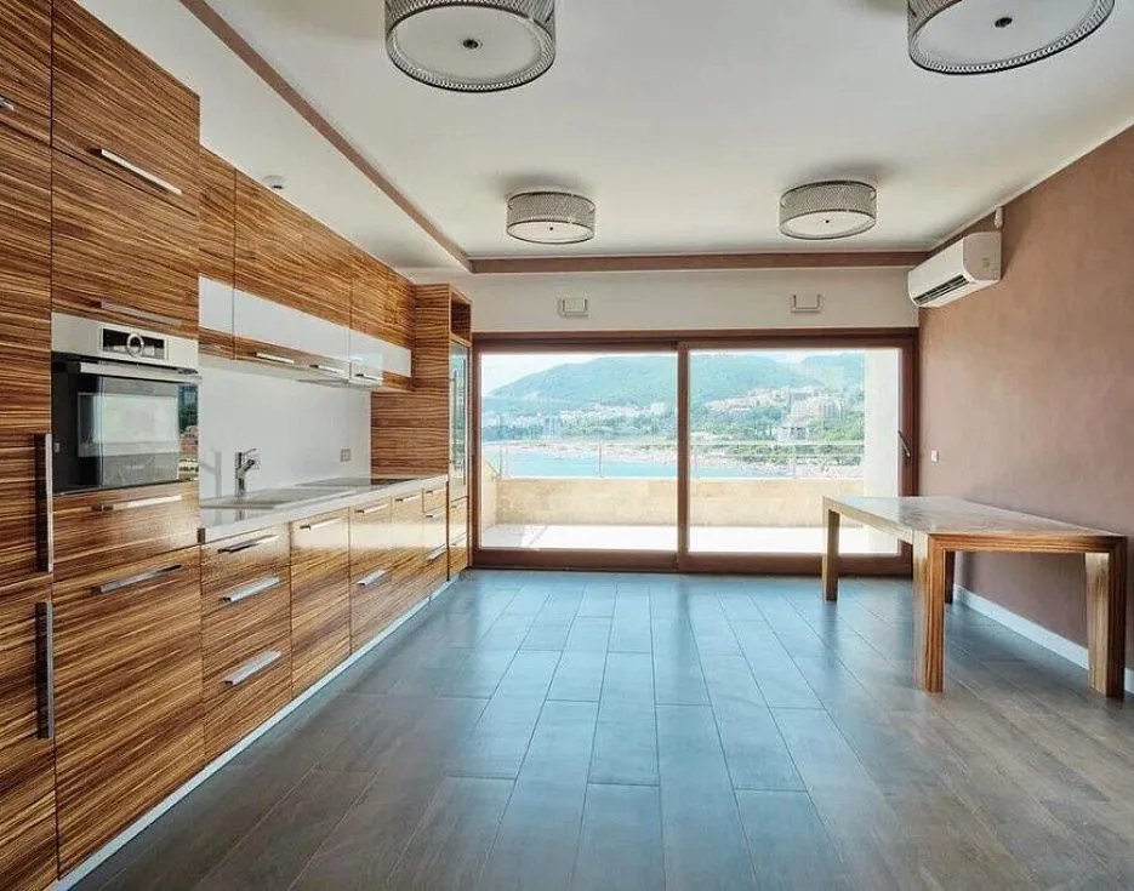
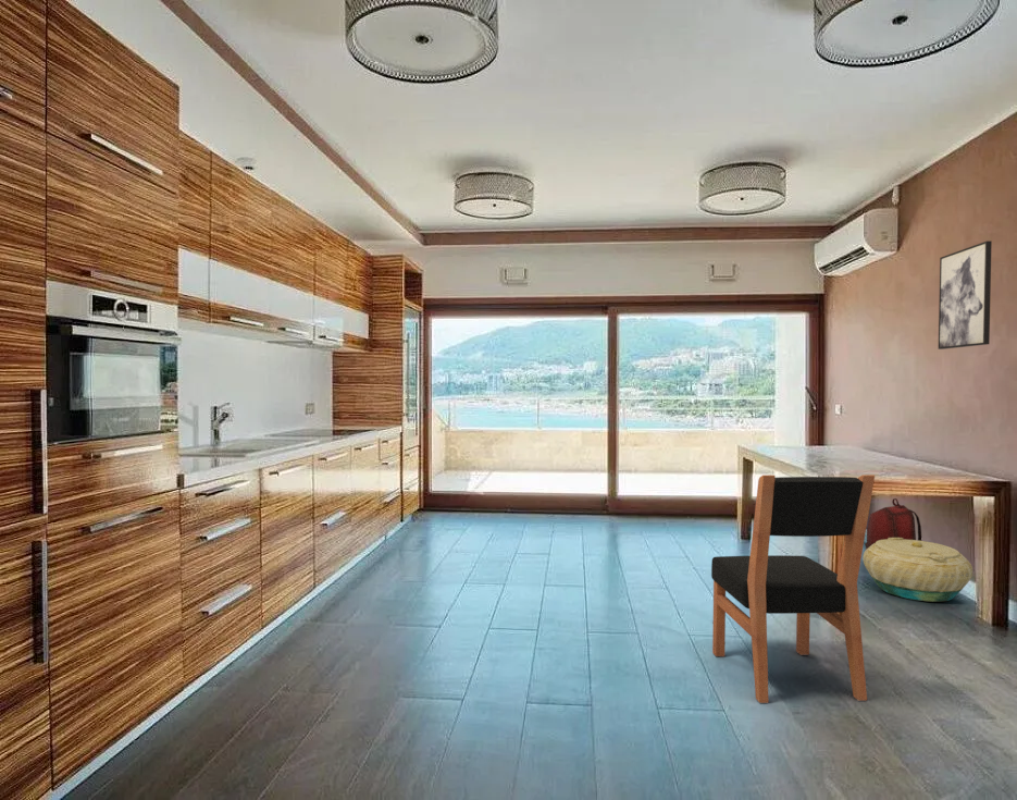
+ backpack (891, 532)
+ dining chair (785, 570)
+ wall art (963, 298)
+ basket (915, 566)
